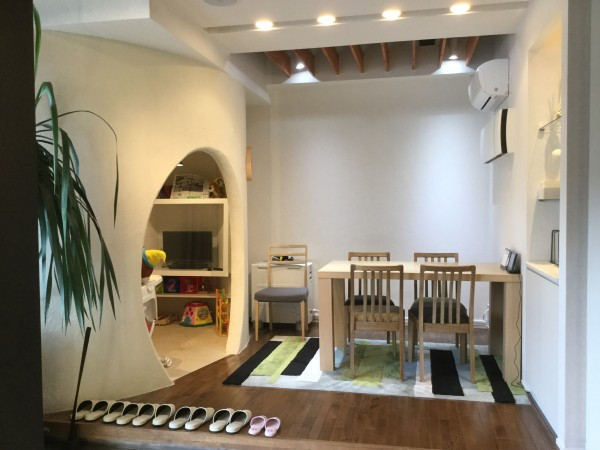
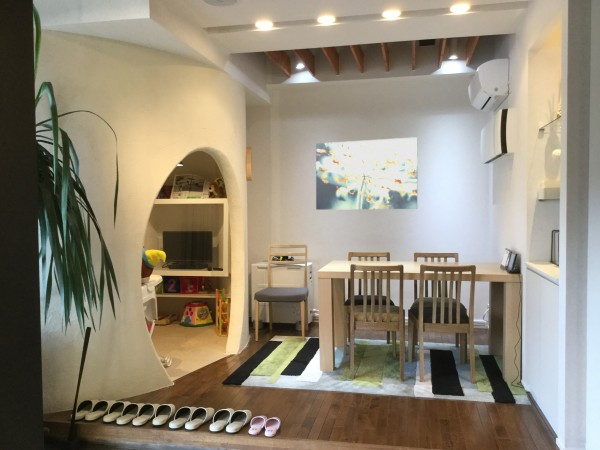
+ wall art (364, 175)
